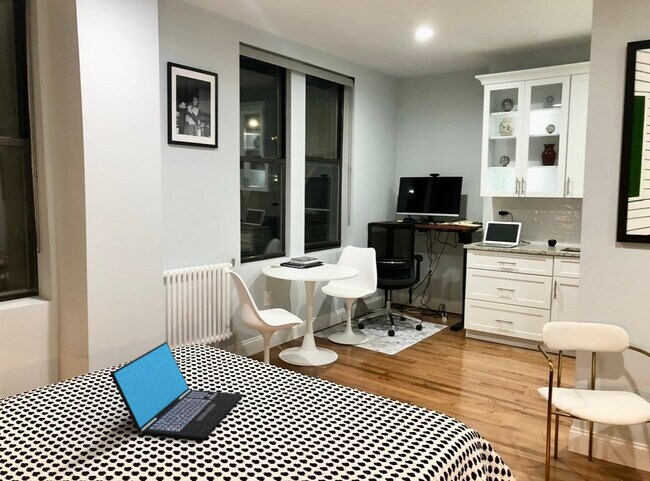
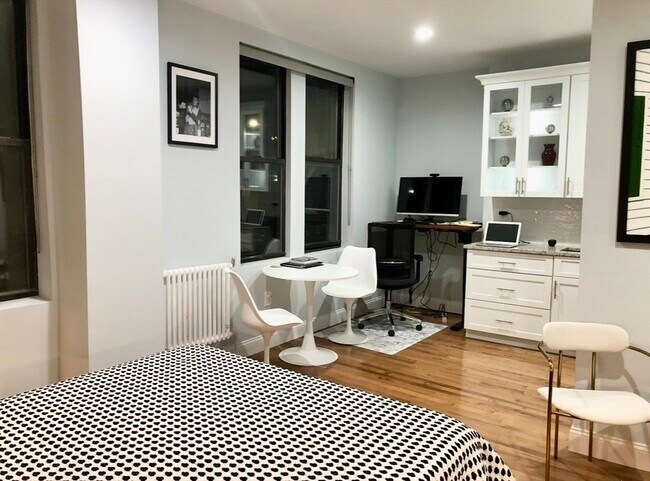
- laptop (182, 385)
